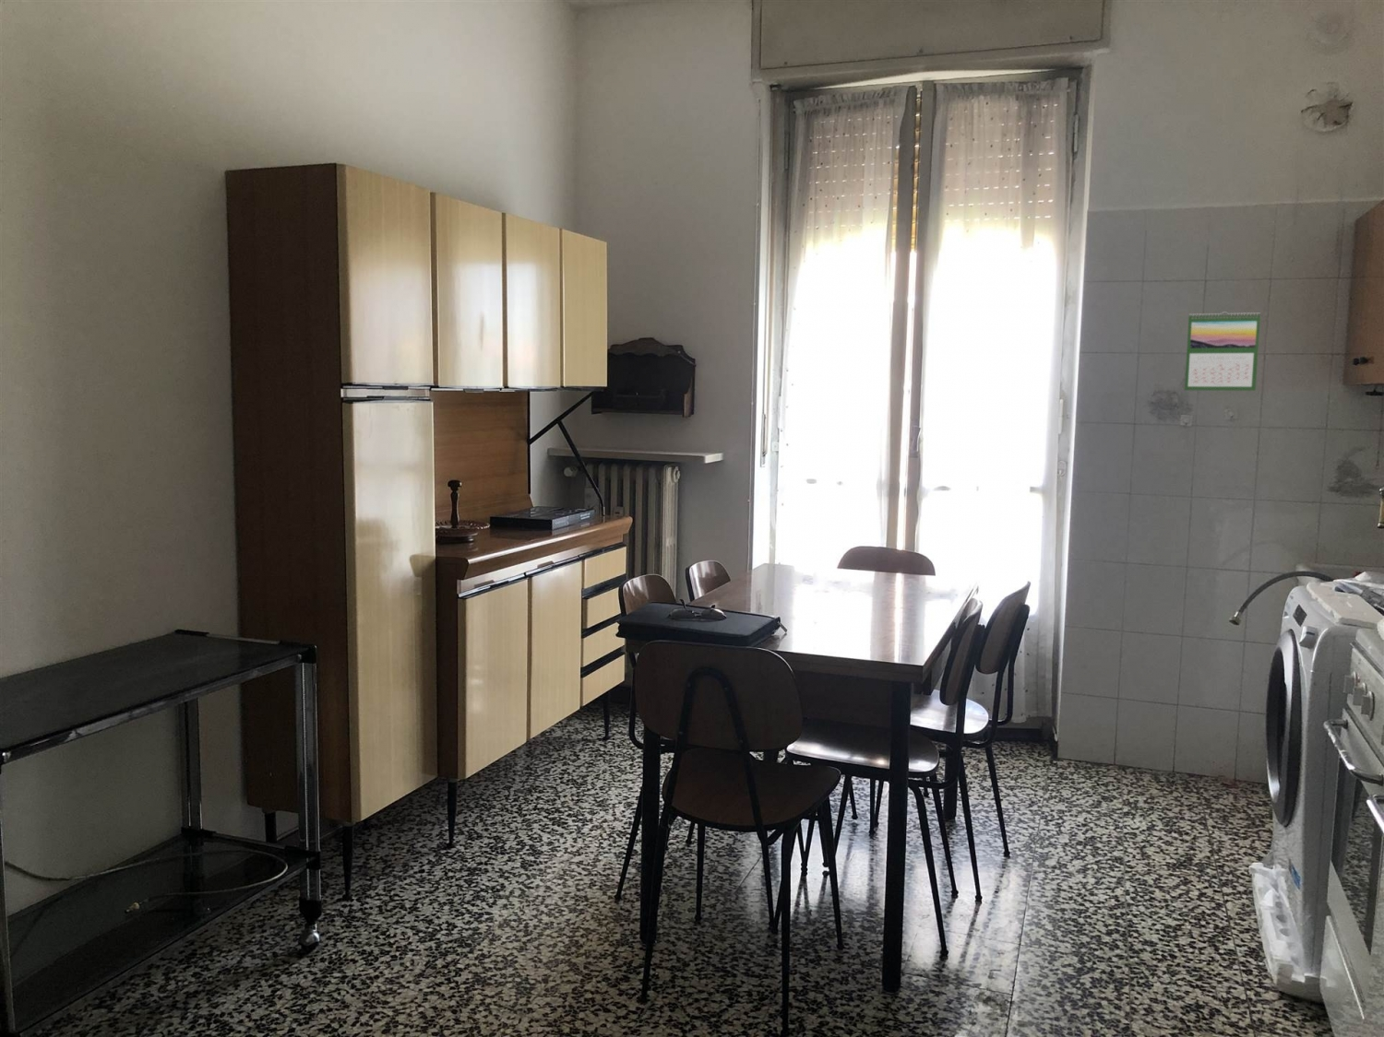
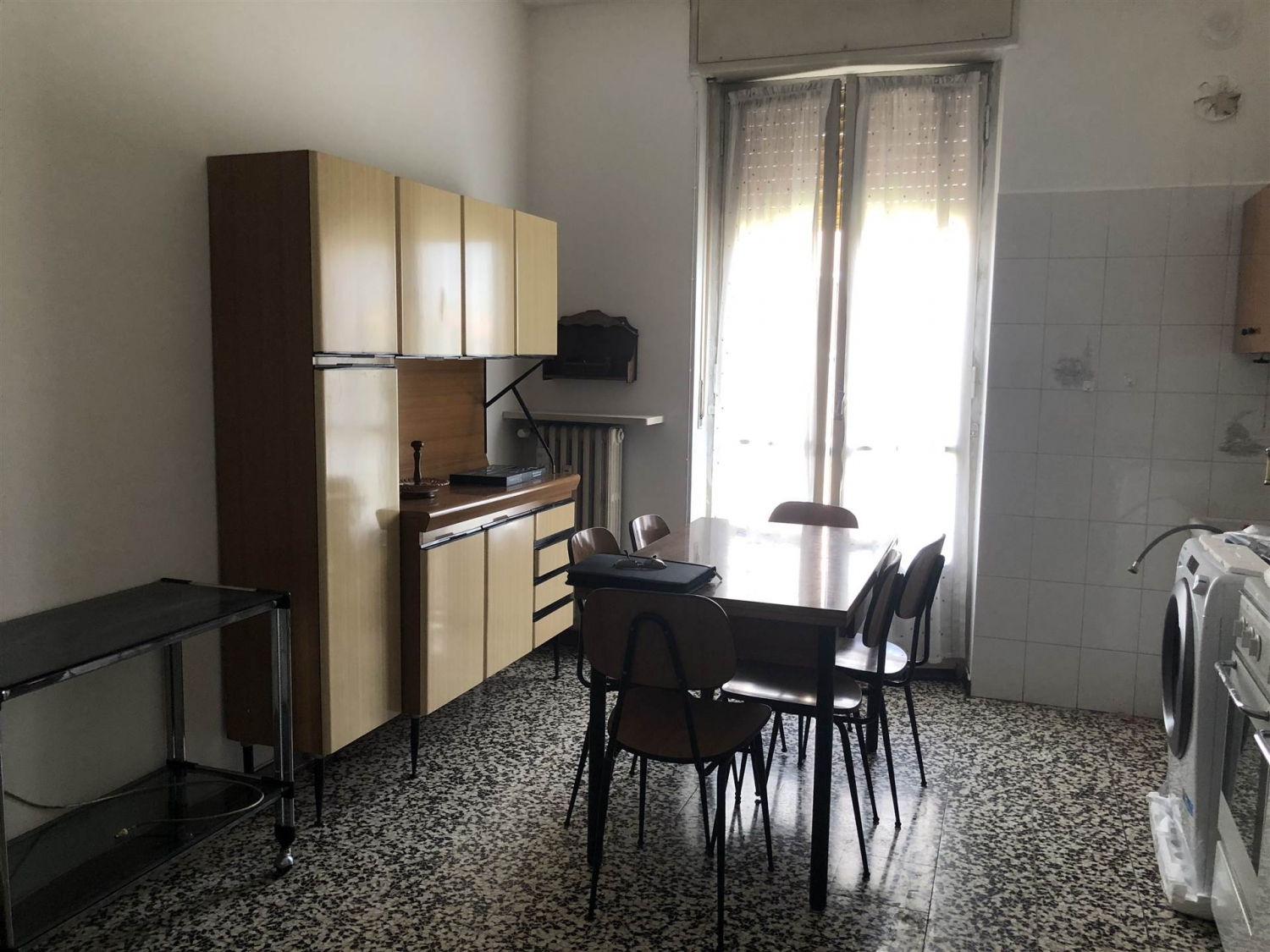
- calendar (1222, 351)
